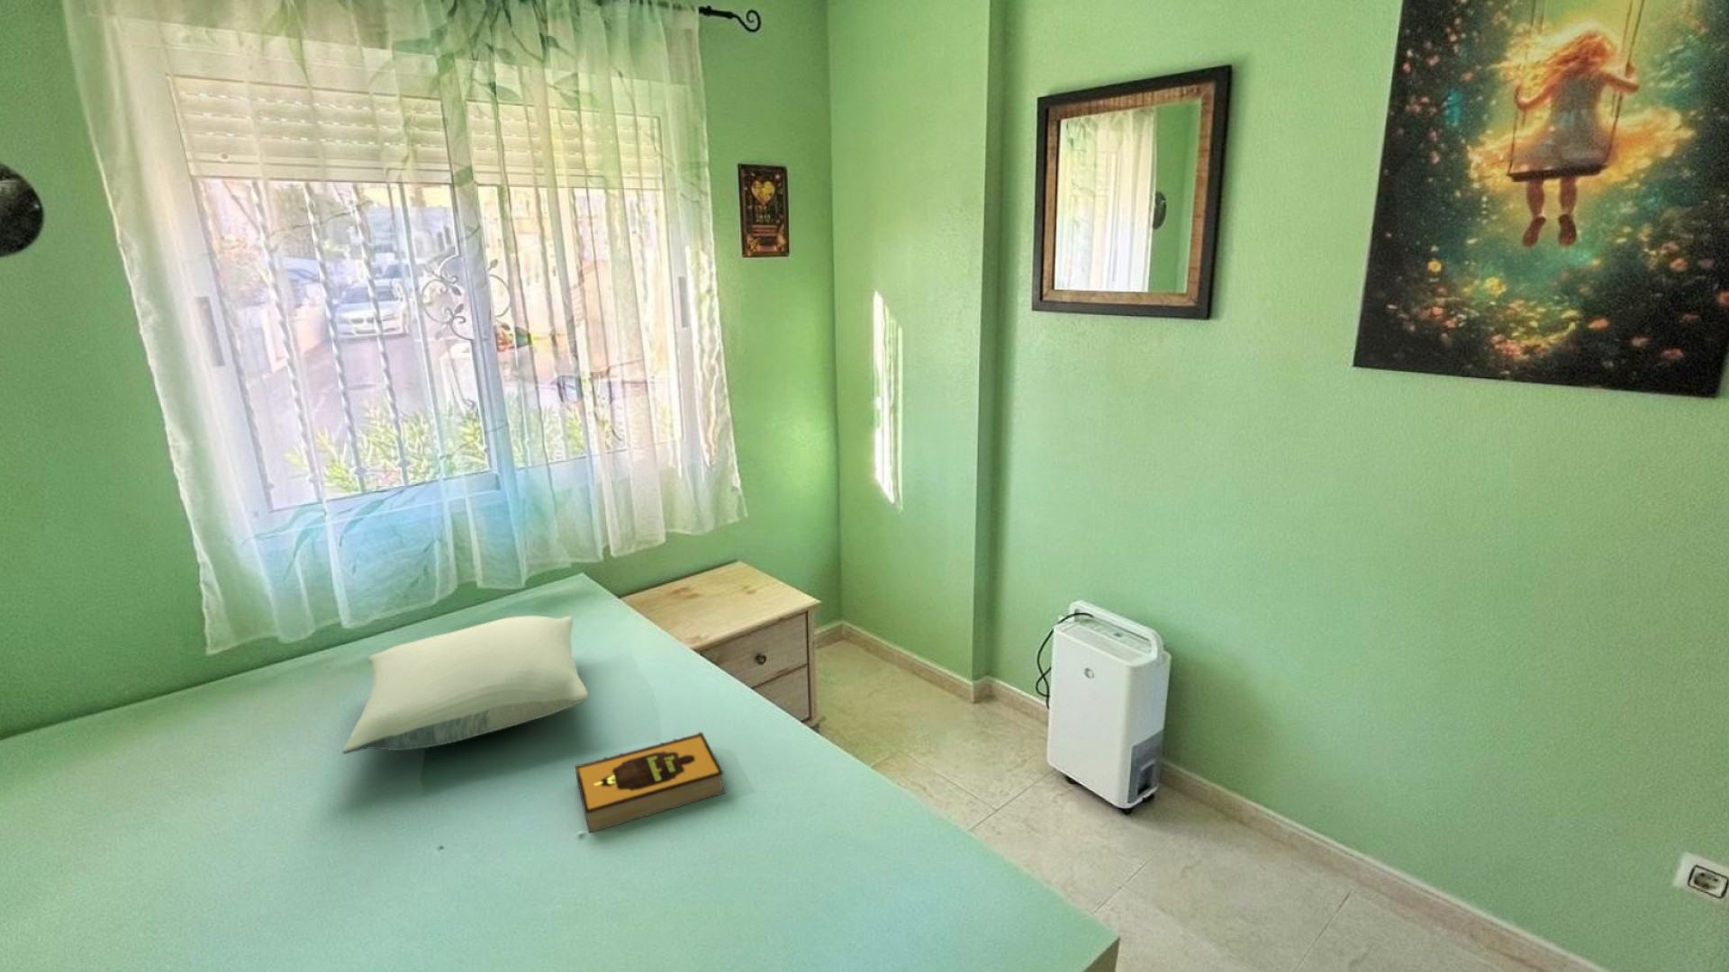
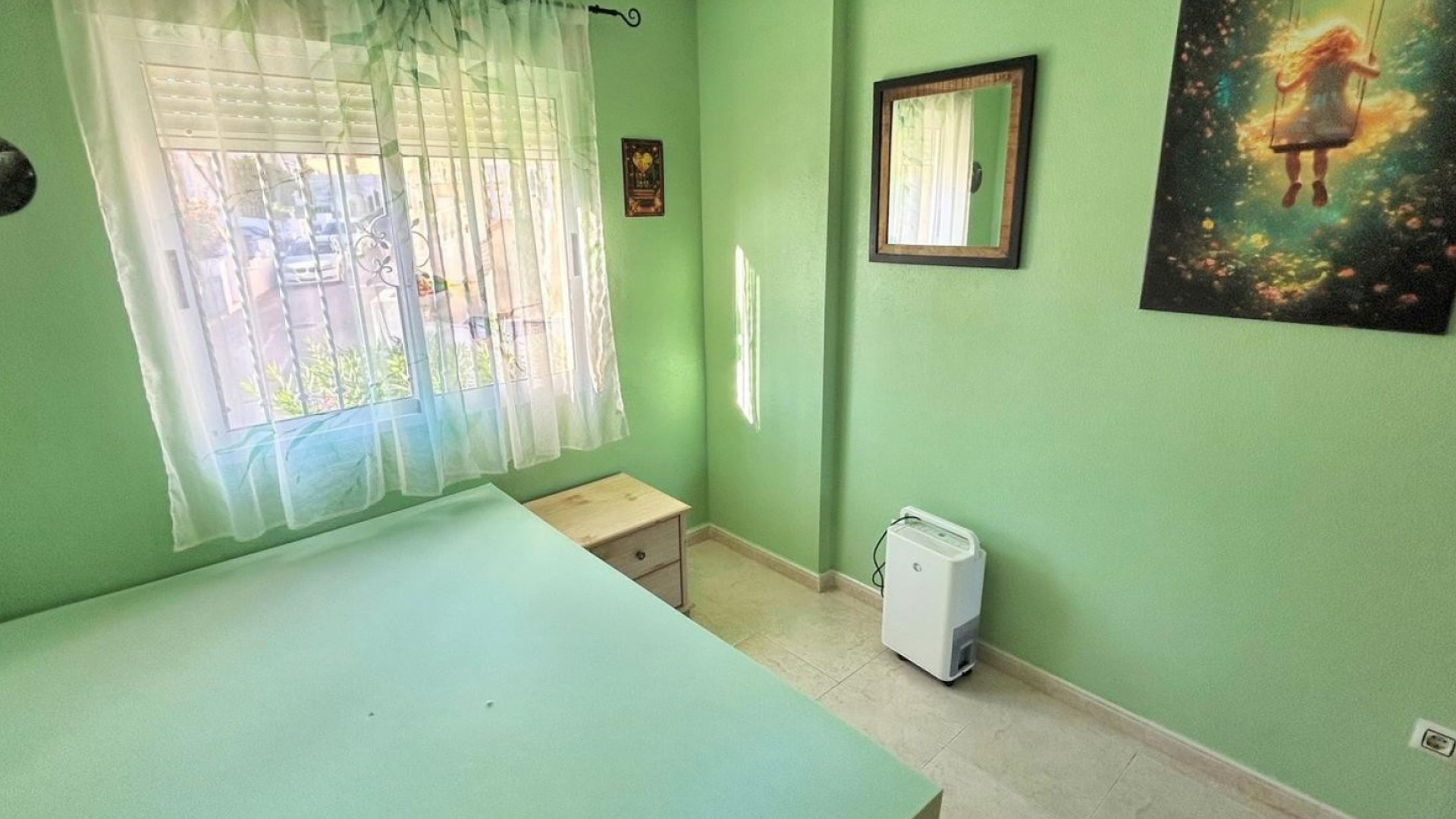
- pillow (474, 676)
- hardback book (648, 776)
